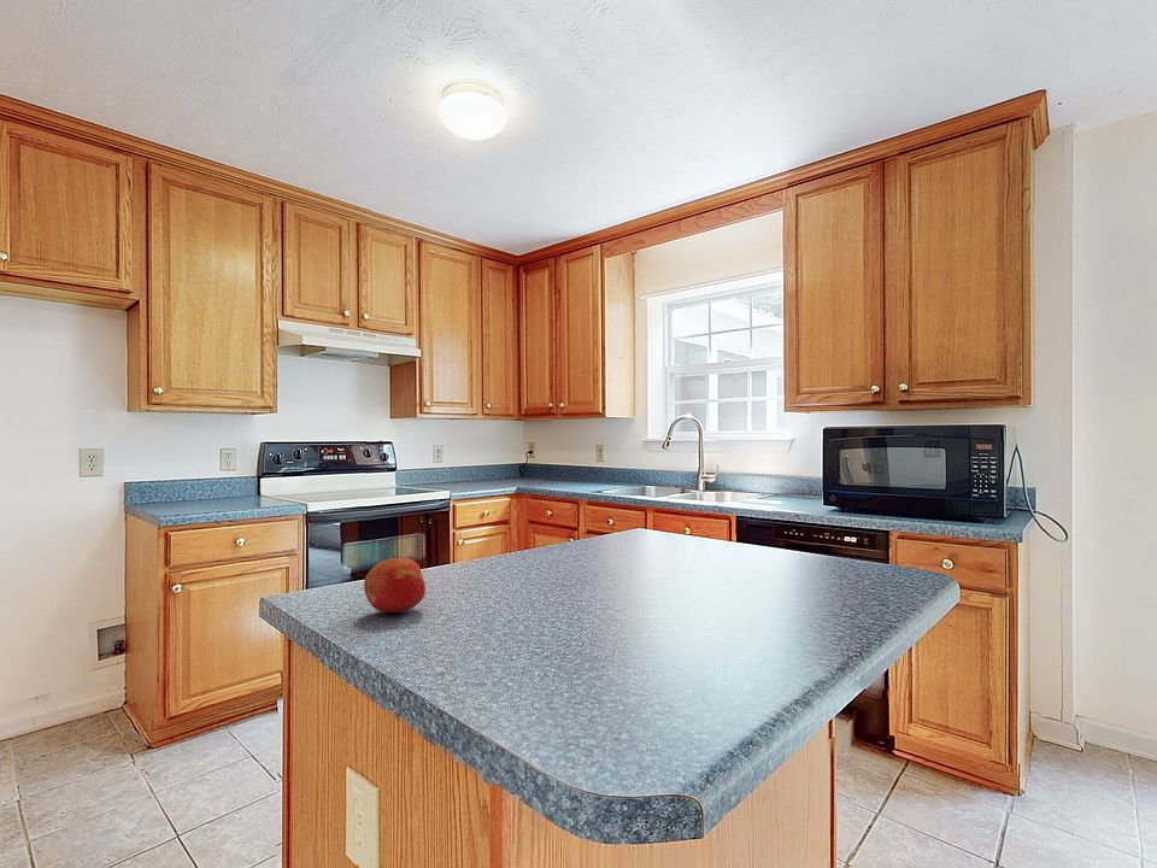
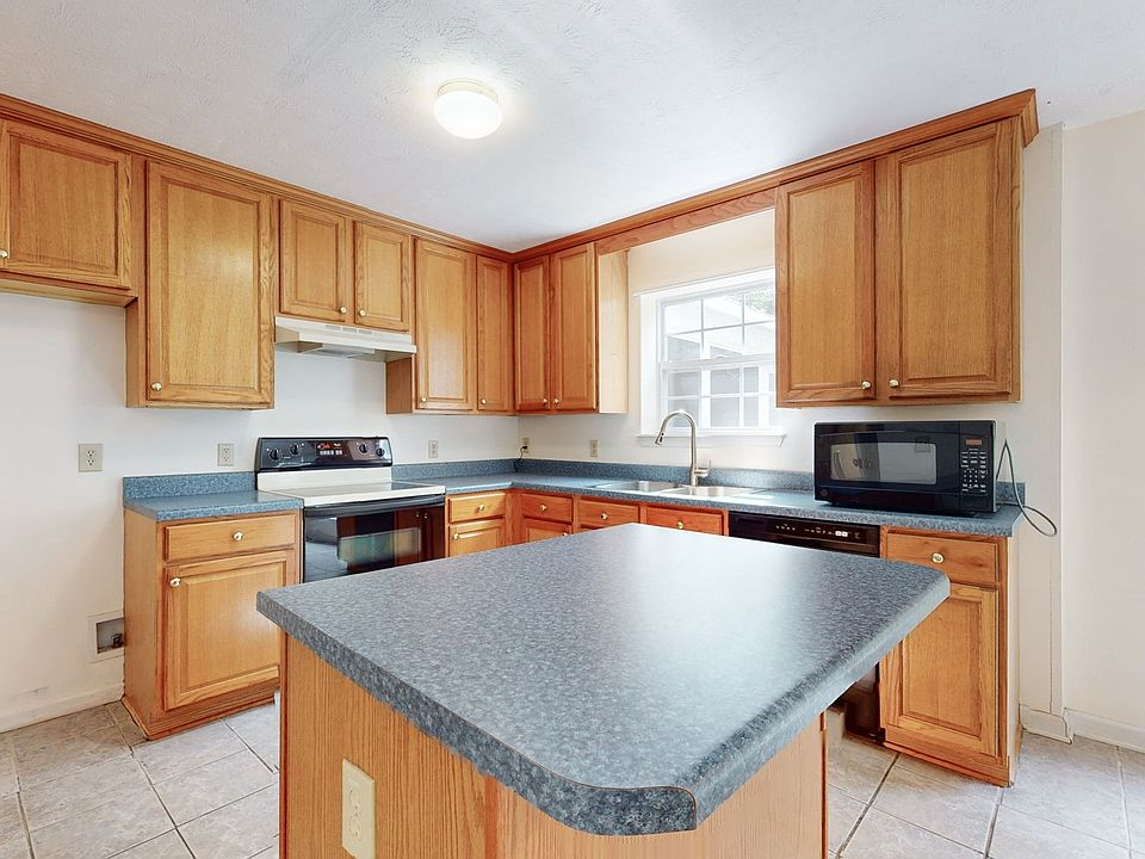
- apple (394, 585)
